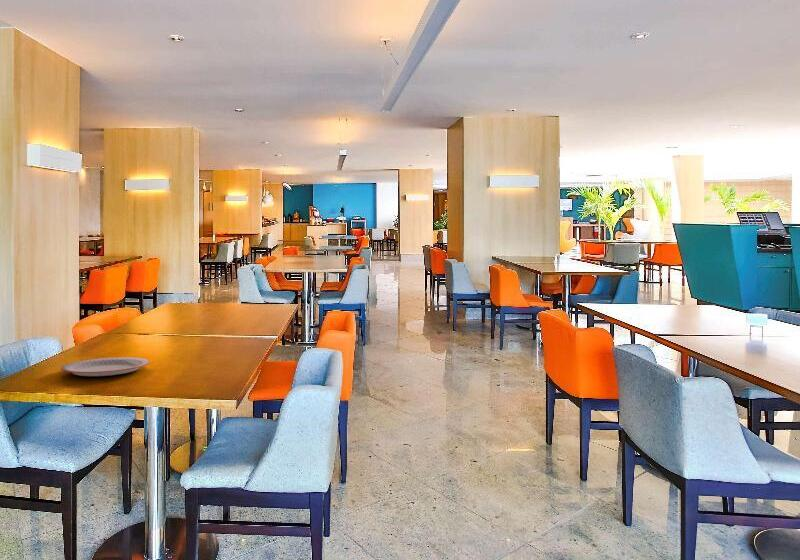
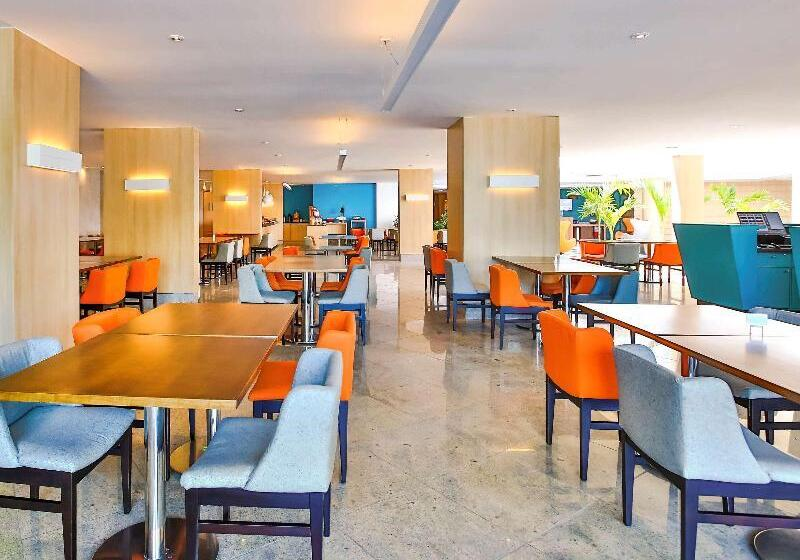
- plate (106, 367)
